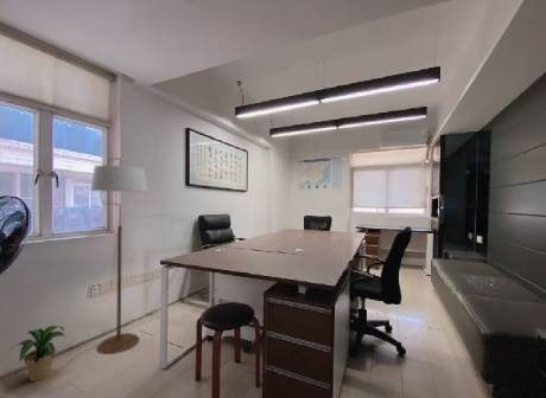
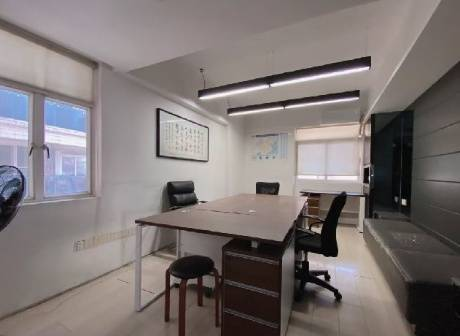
- potted plant (40, 354)
- floor lamp (118, 250)
